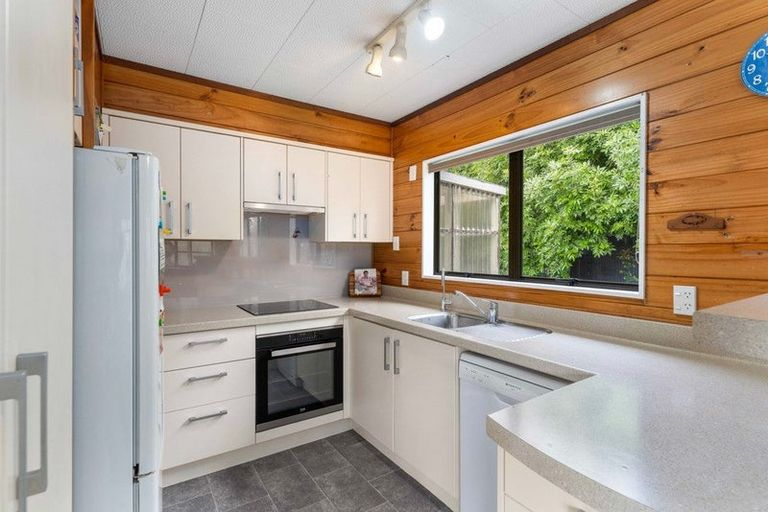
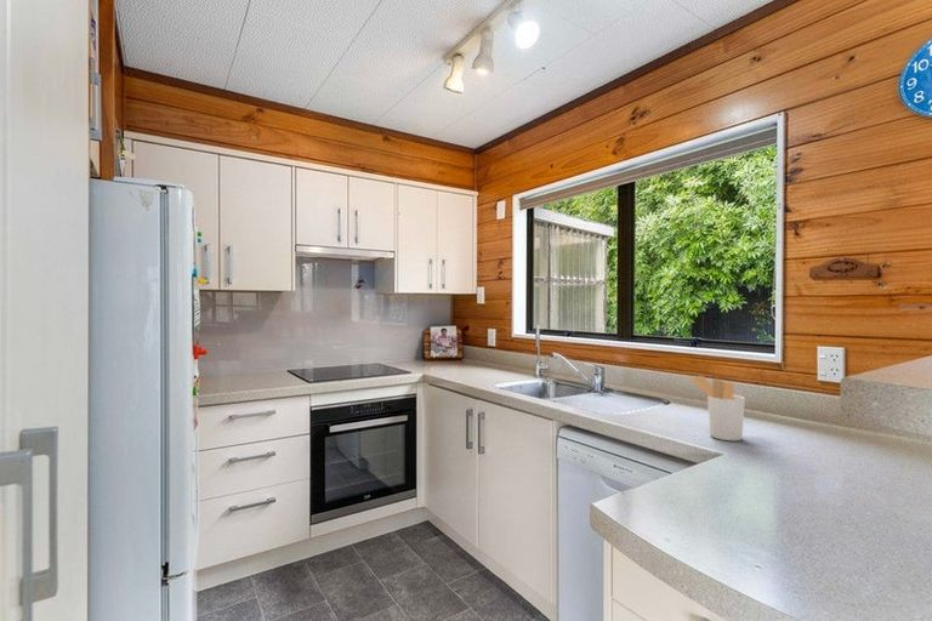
+ utensil holder (716, 405)
